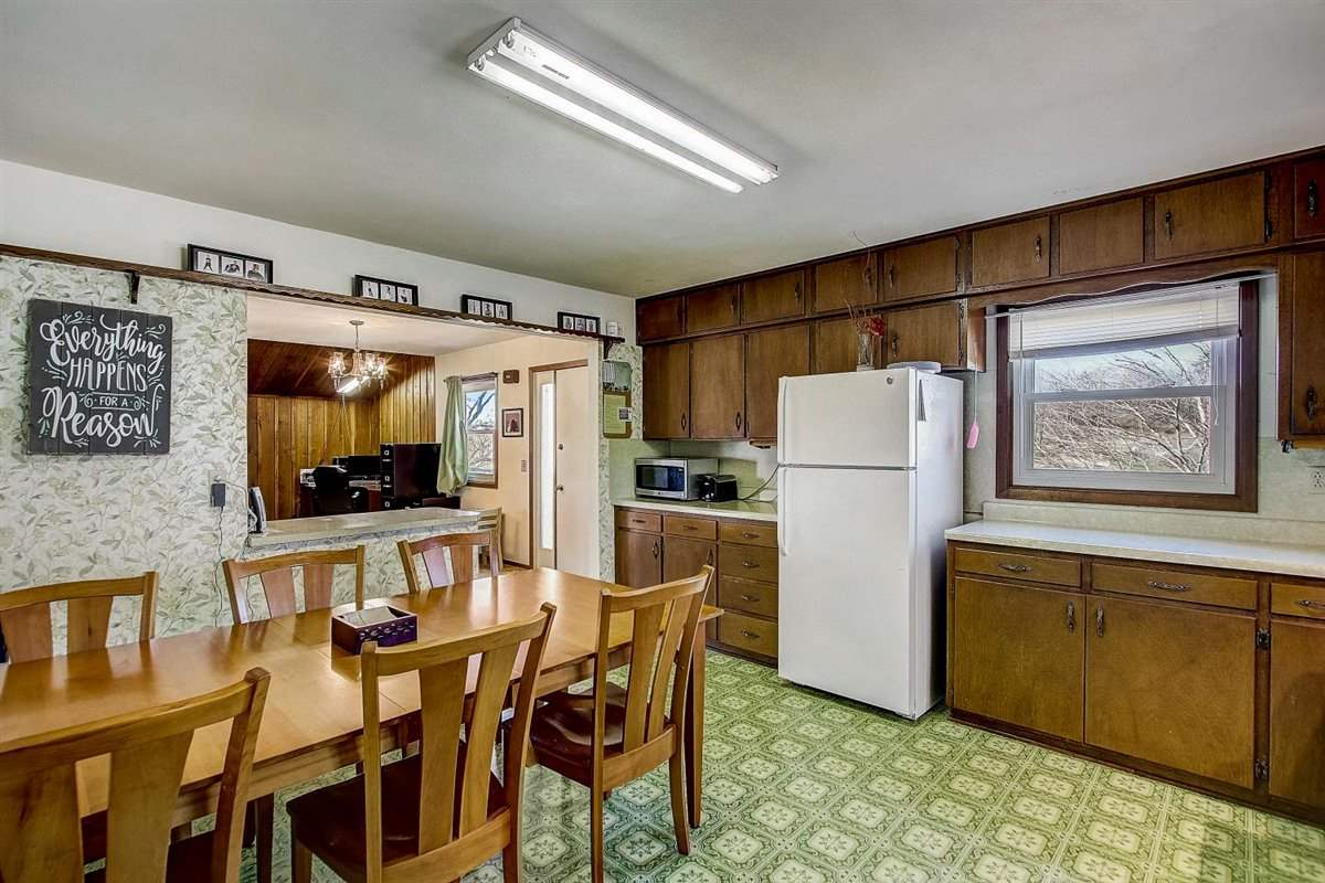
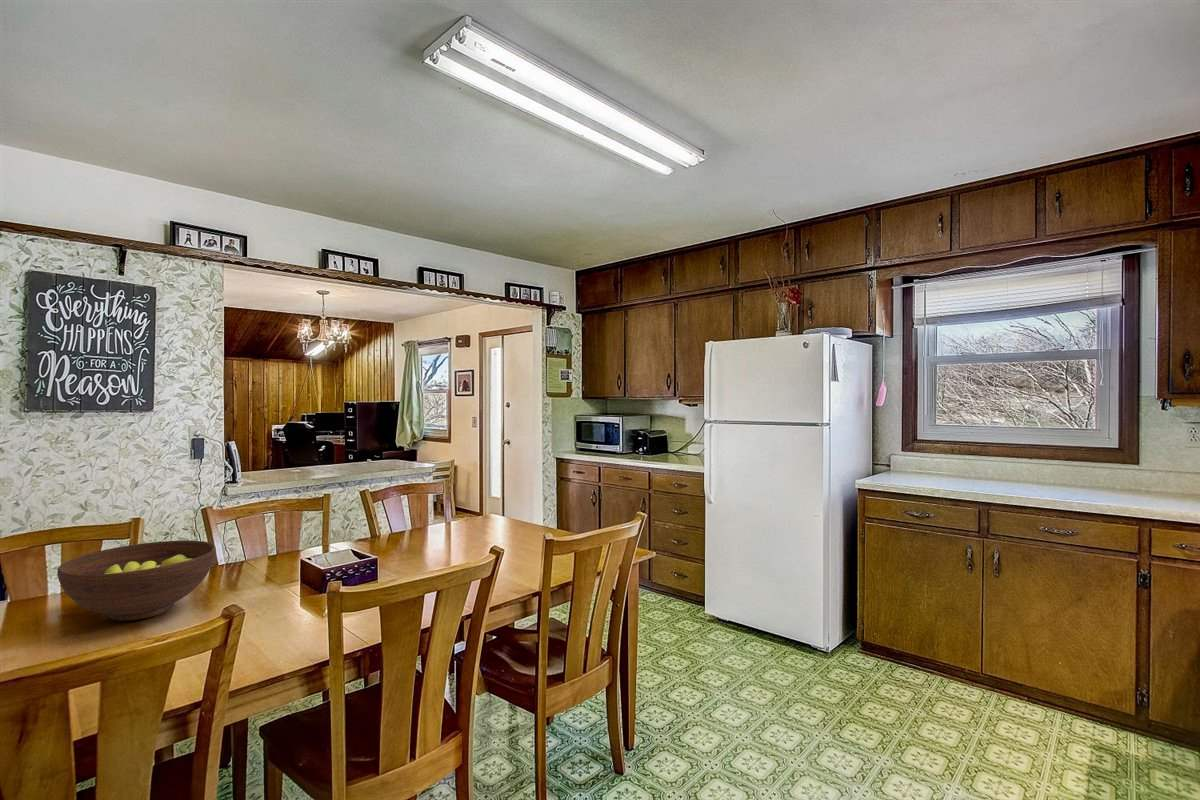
+ fruit bowl (142, 584)
